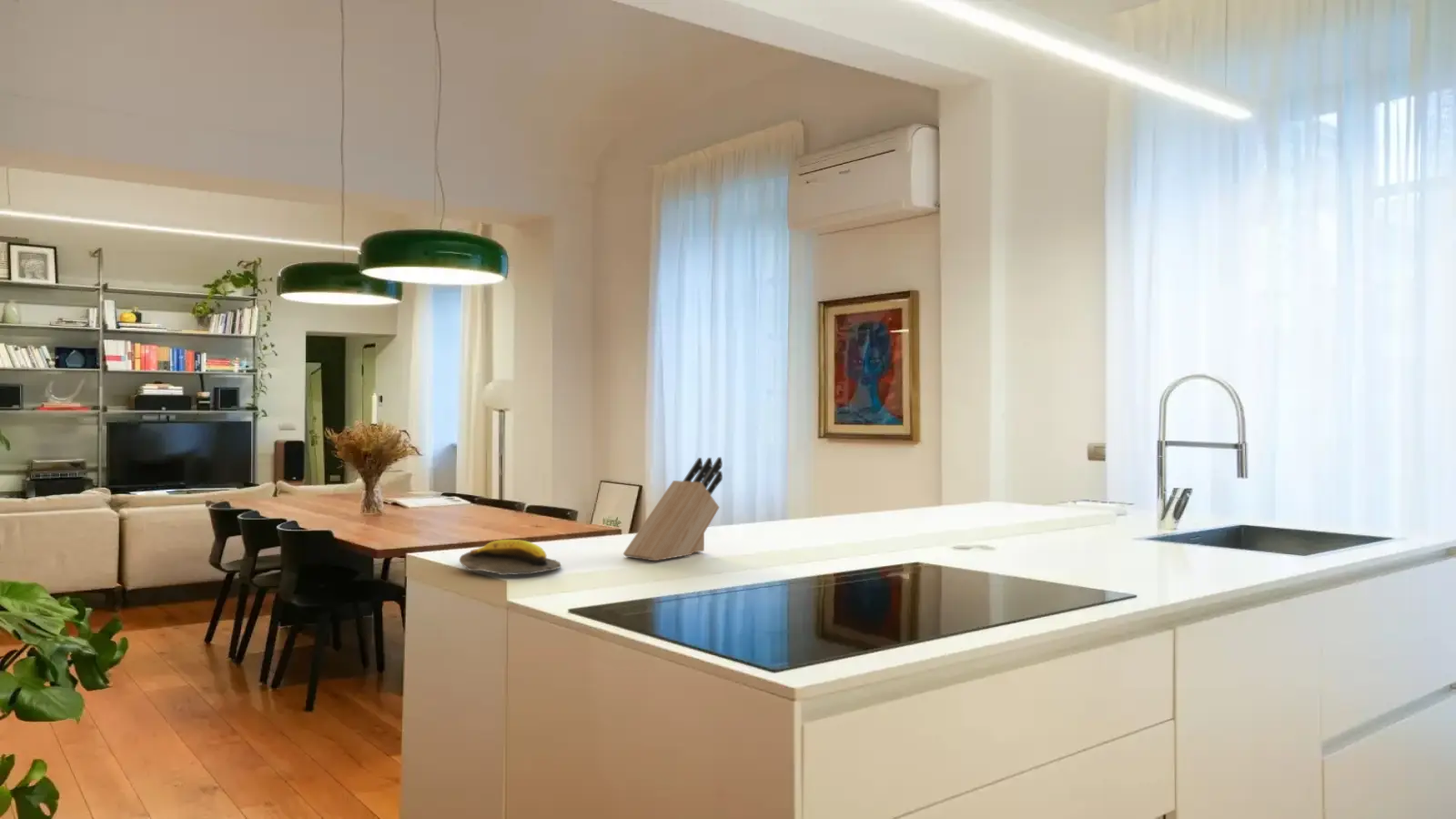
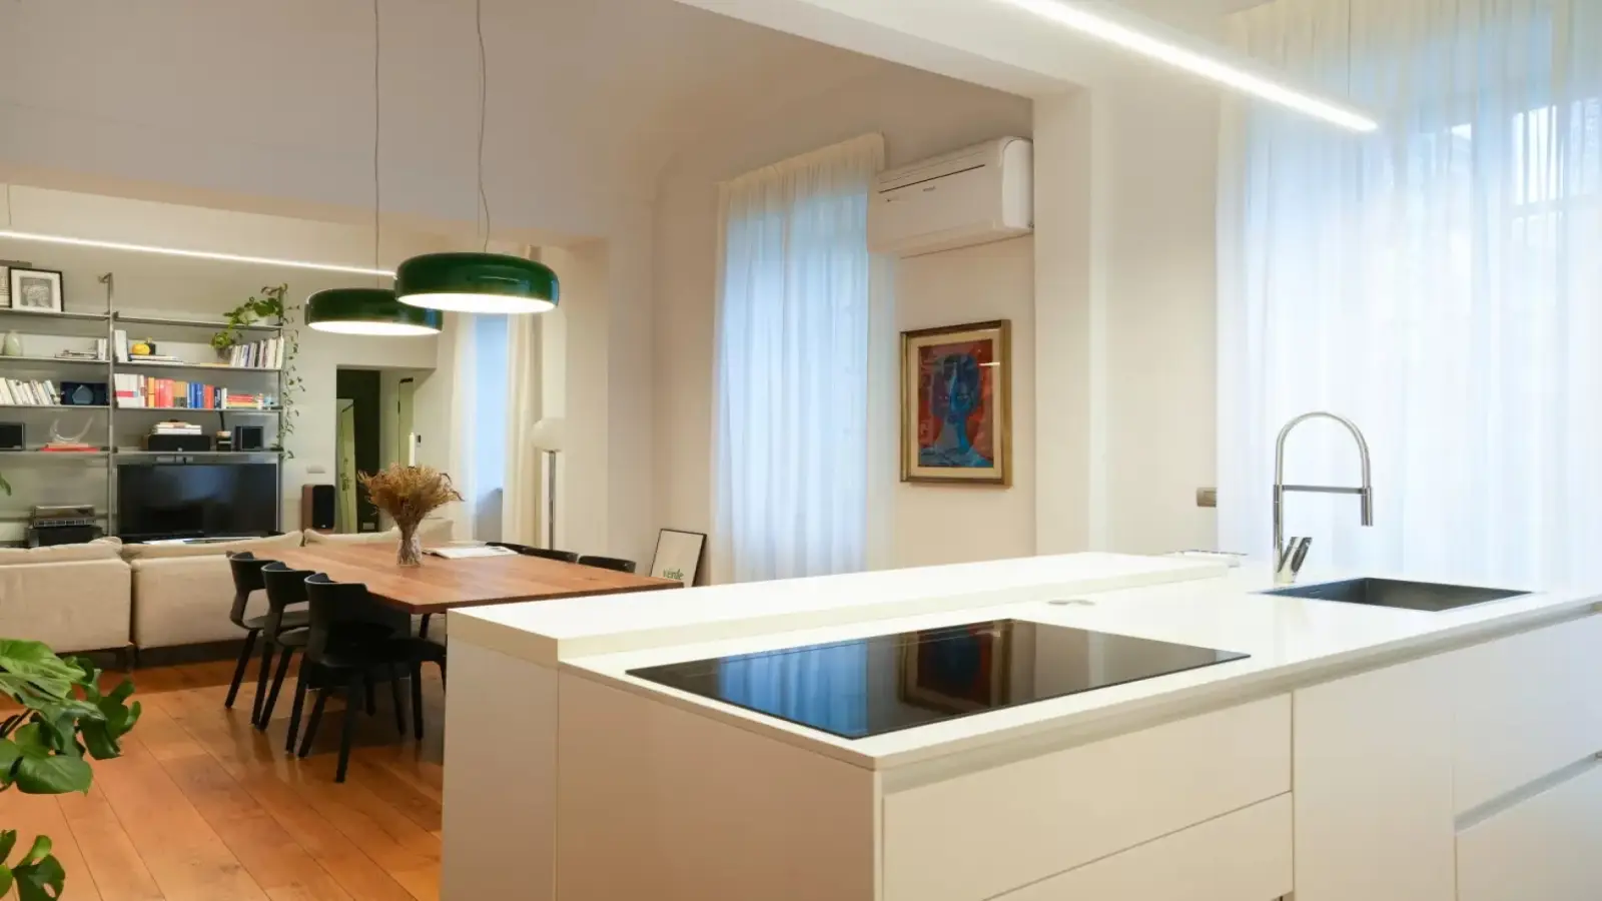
- banana (511, 554)
- knife block (678, 505)
